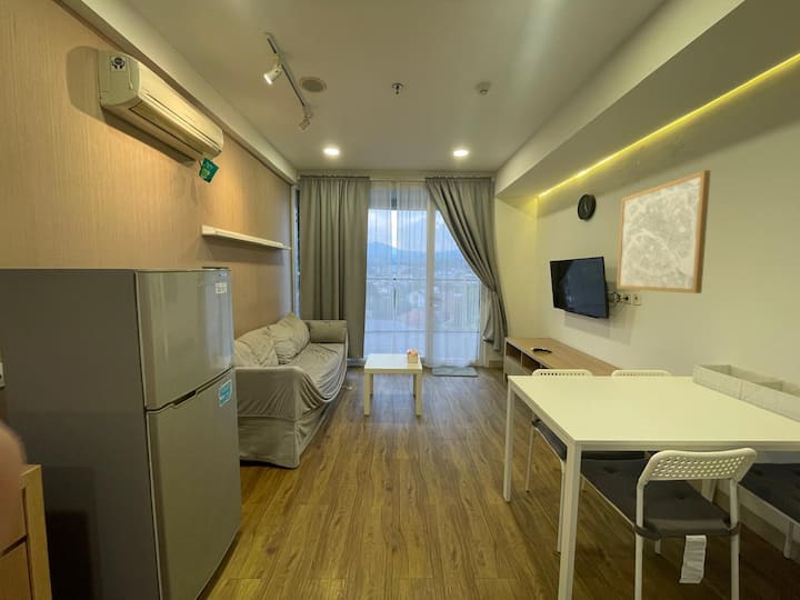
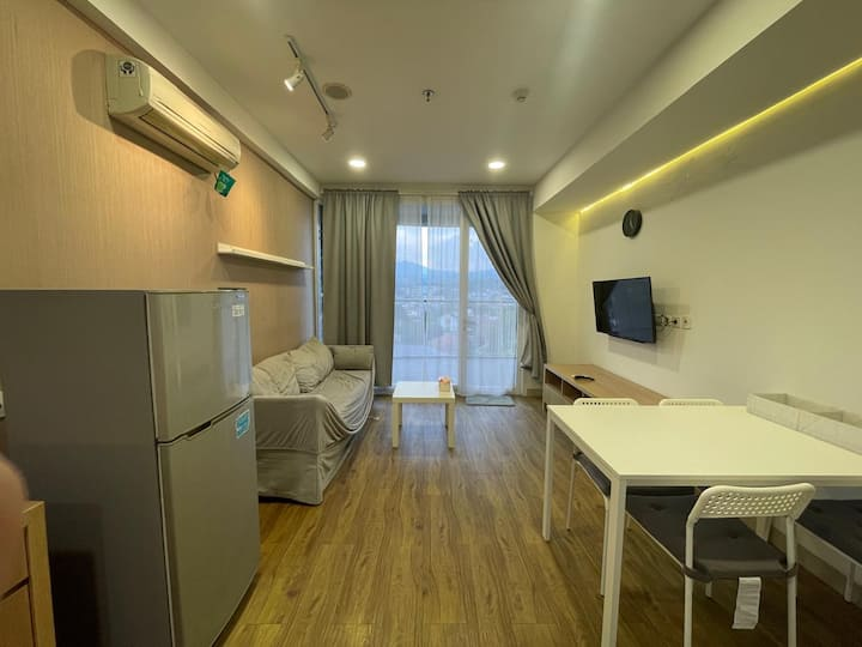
- wall art (656, 239)
